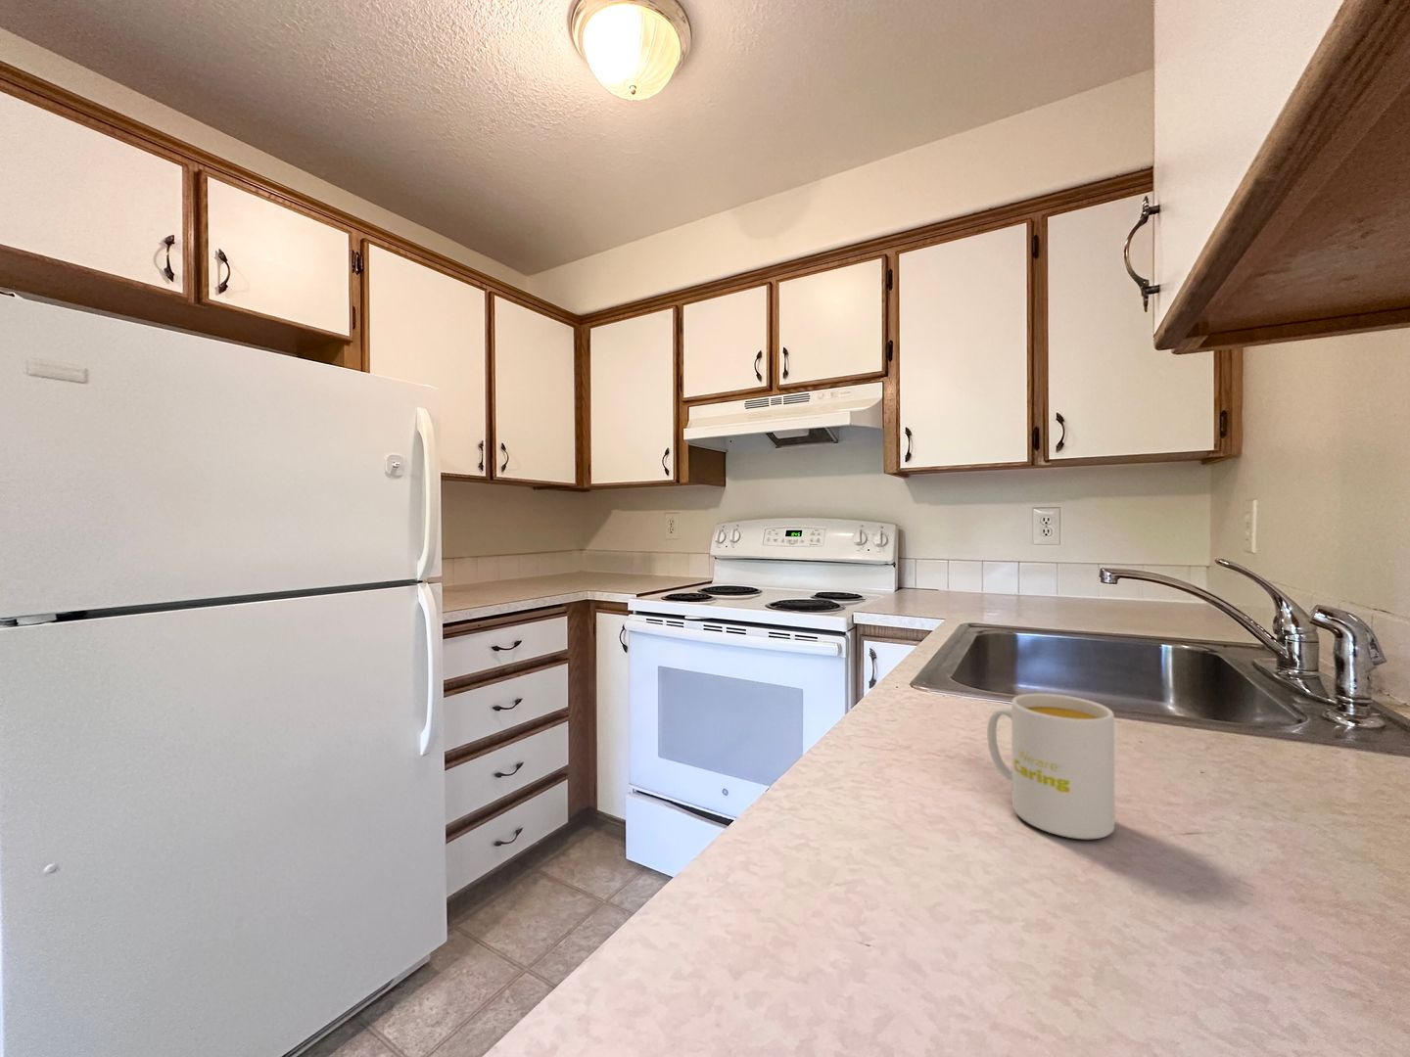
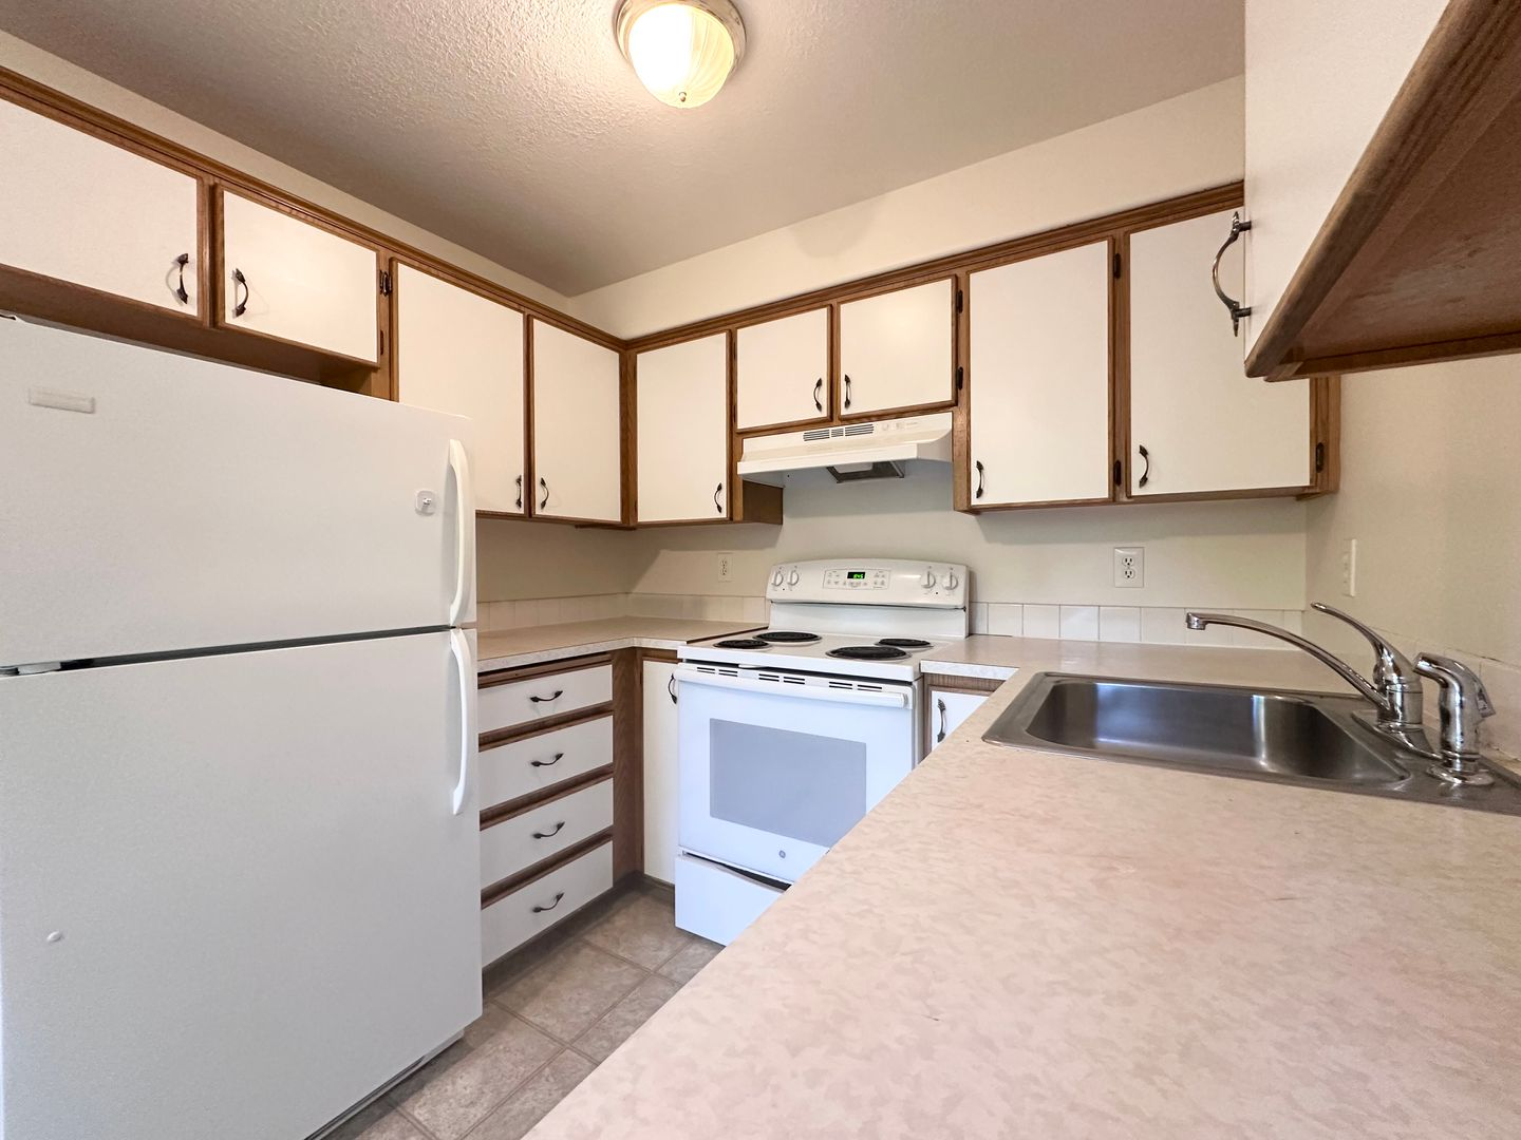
- mug (1044, 756)
